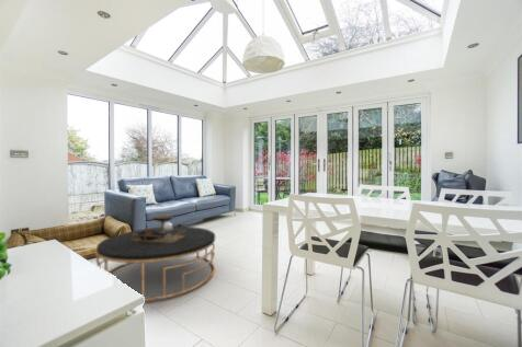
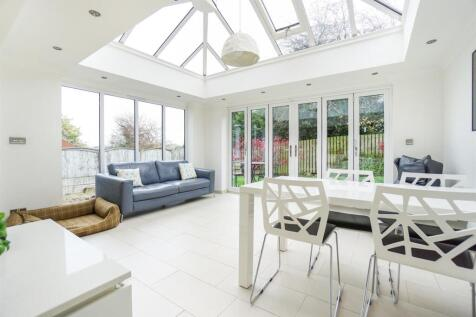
- coffee table (160, 245)
